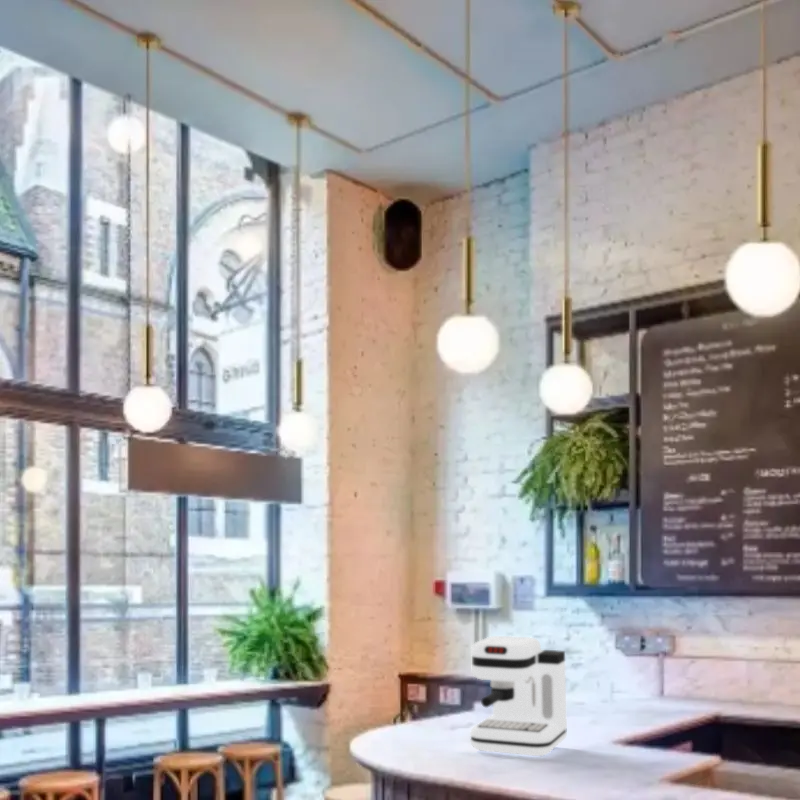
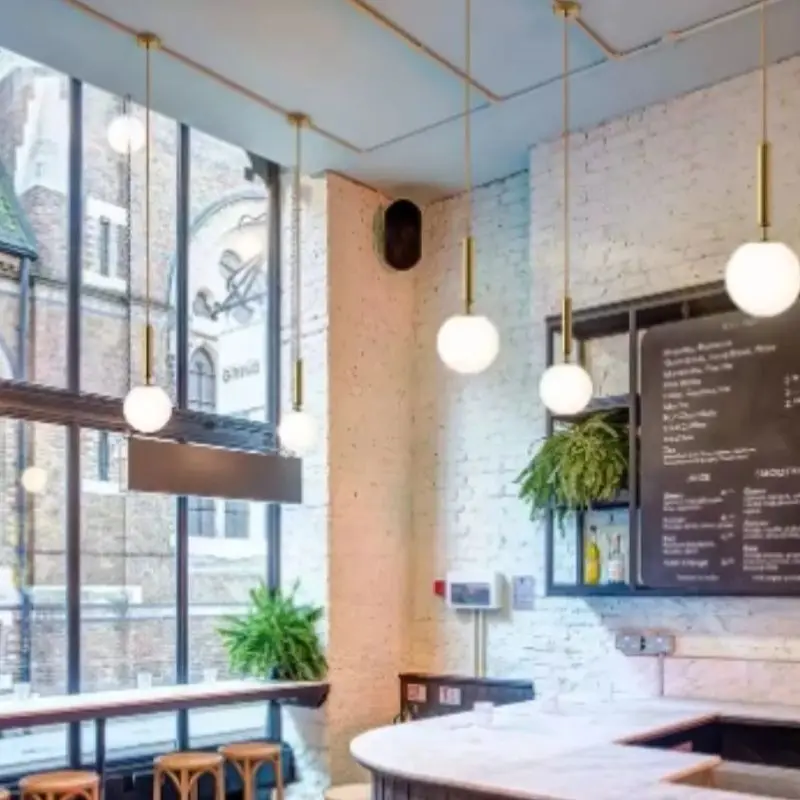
- coffee maker (516, 694)
